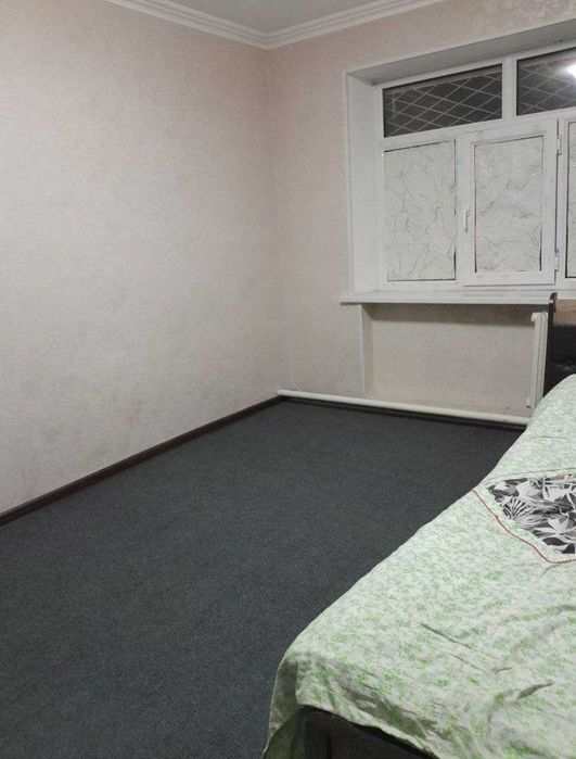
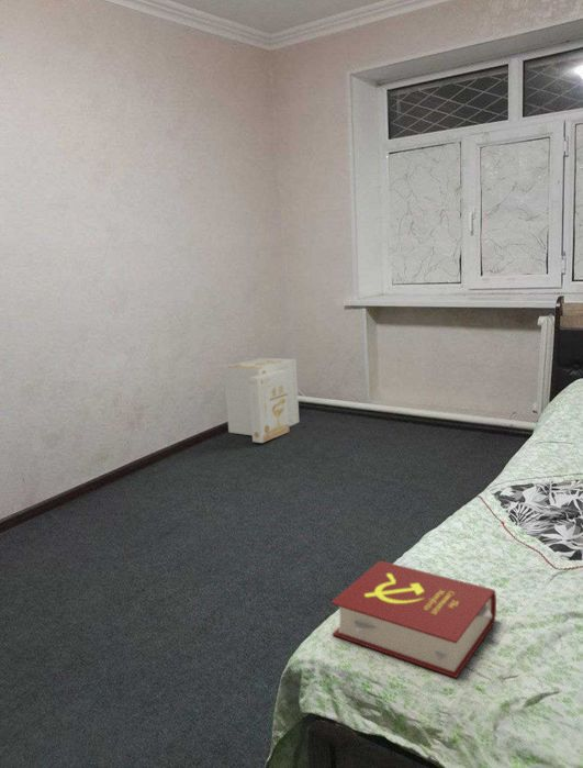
+ product box (261, 397)
+ book (414, 611)
